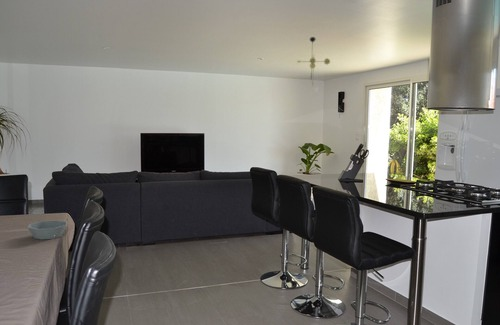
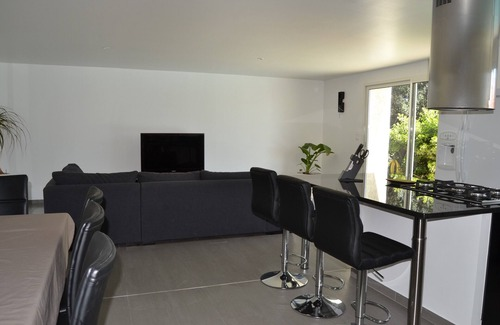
- ceiling light fixture (313, 62)
- bowl (48, 230)
